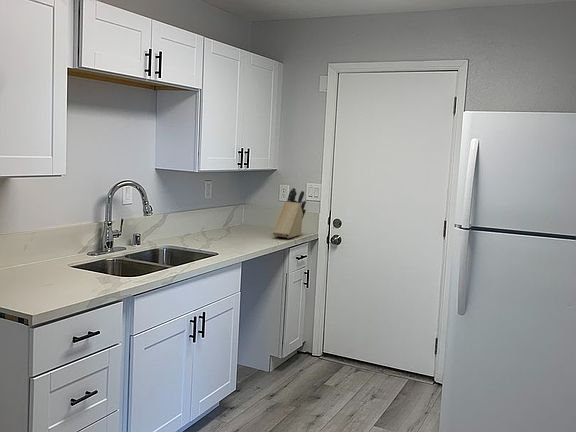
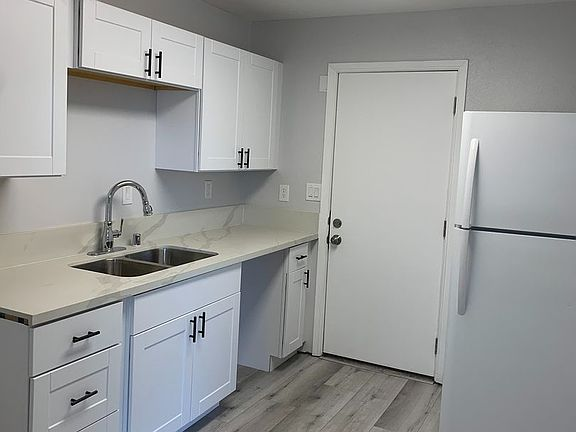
- knife block (290, 212)
